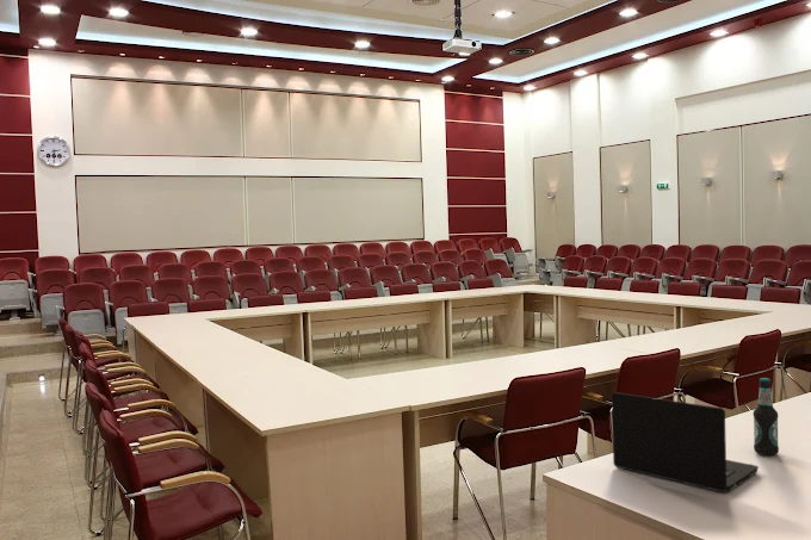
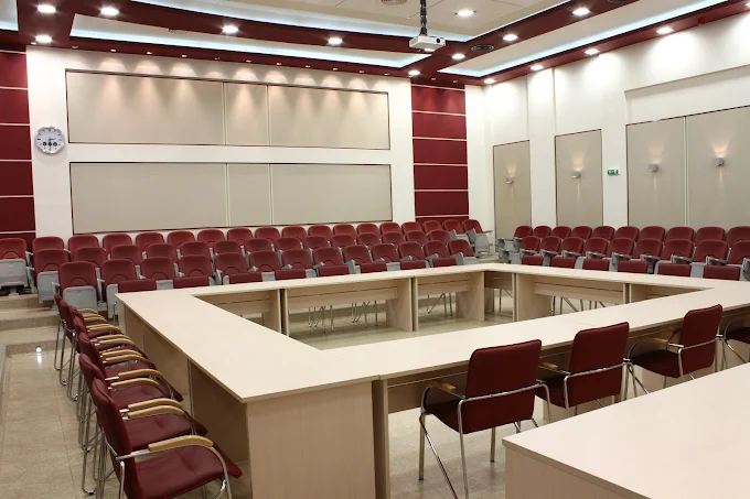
- laptop (683, 430)
- bottle (764, 416)
